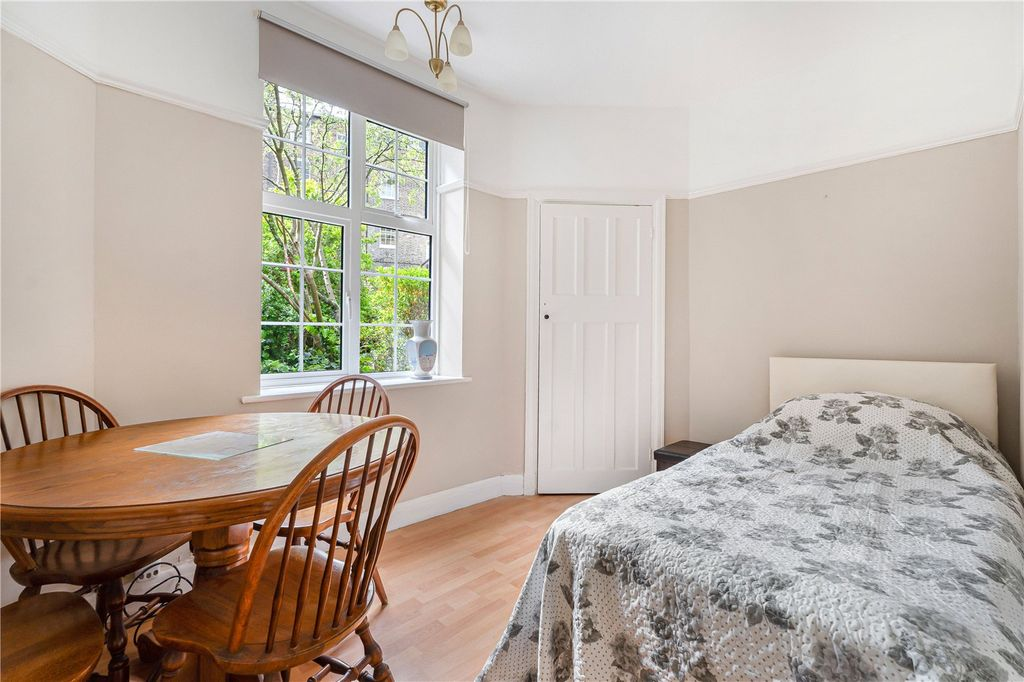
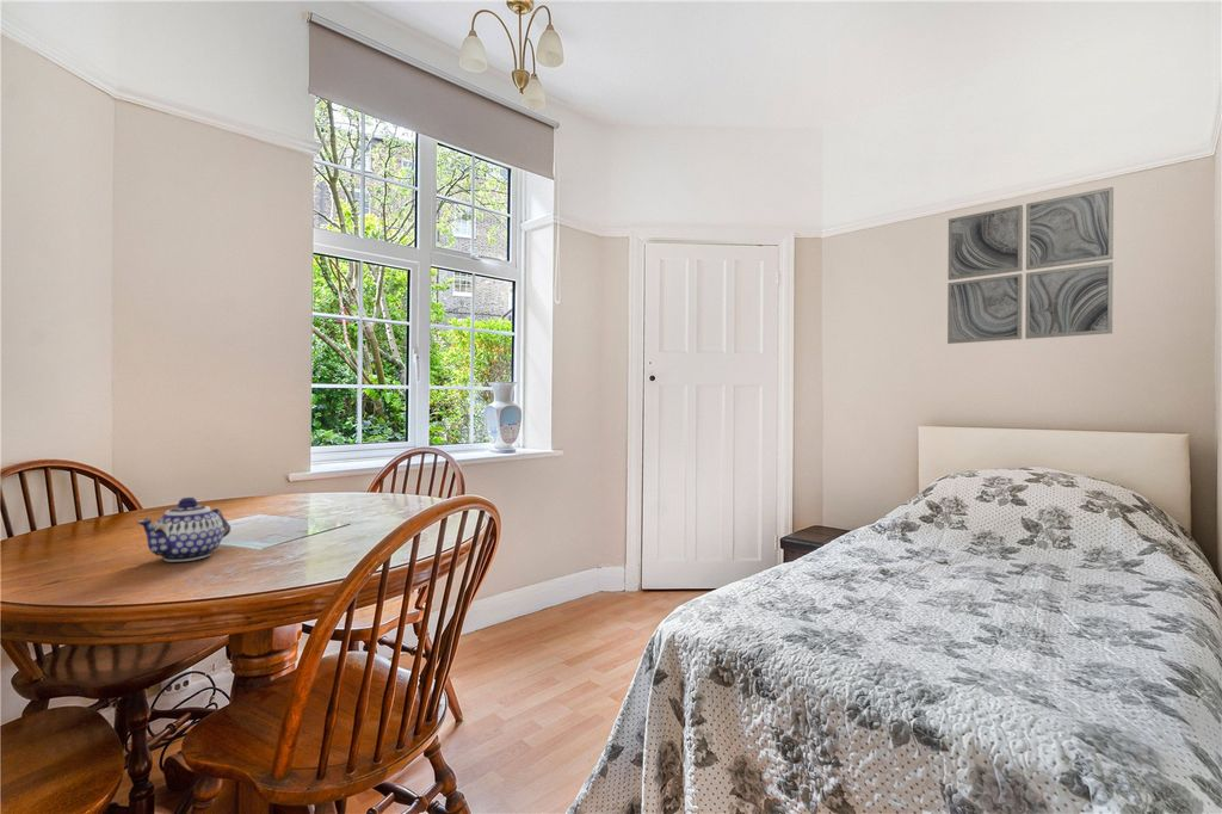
+ teapot (186, 526)
+ wall art (1022, 270)
